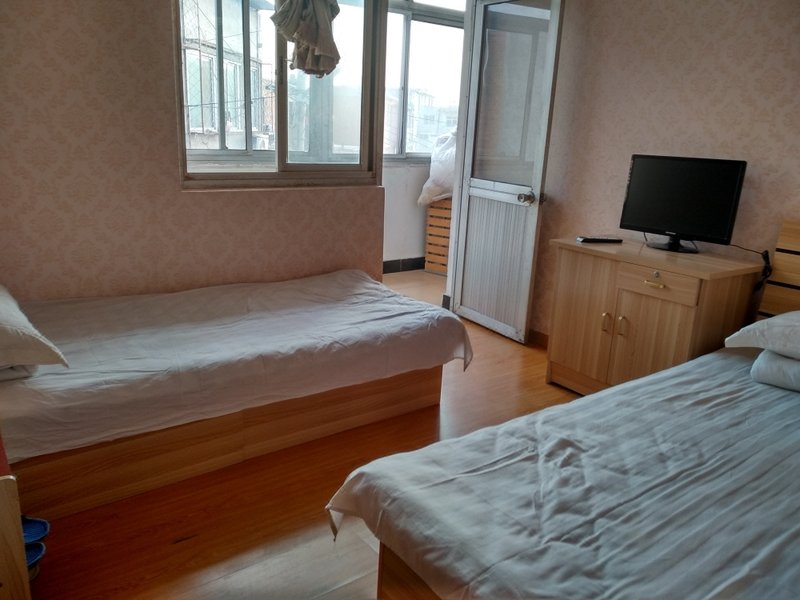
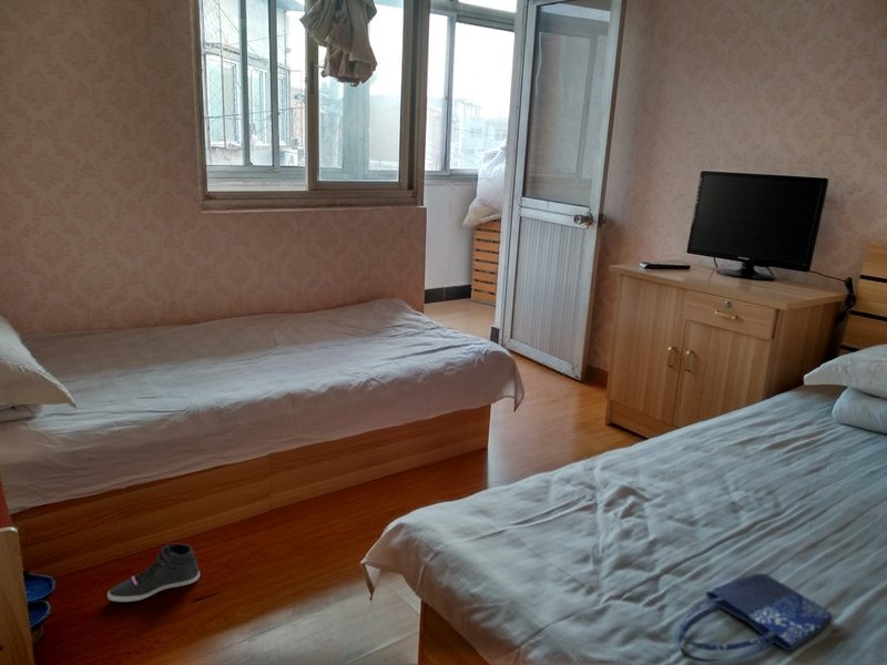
+ shopping bag (746, 616)
+ sneaker (153, 569)
